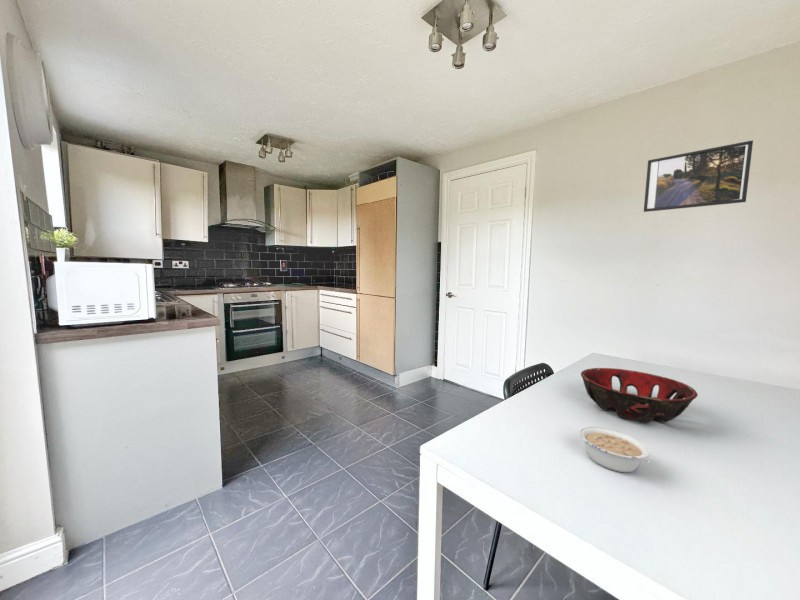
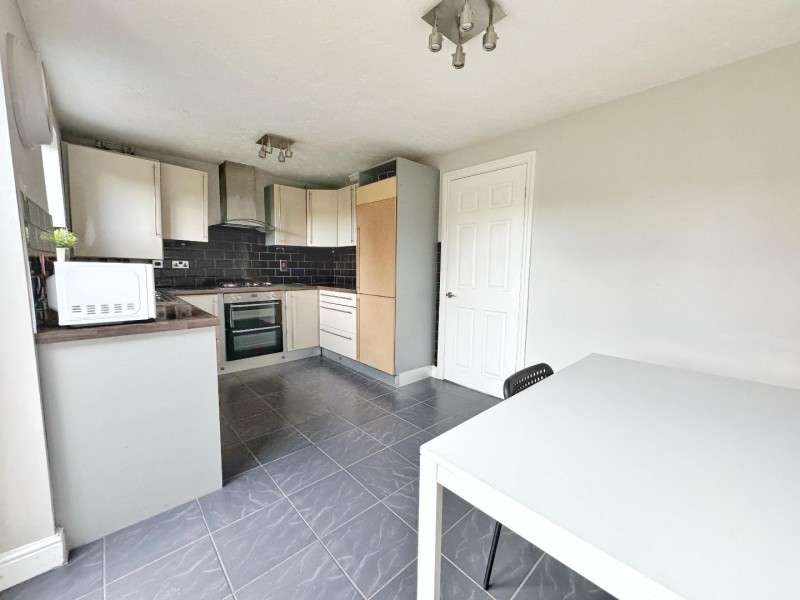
- legume (614, 449)
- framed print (693, 179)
- decorative bowl (632, 395)
